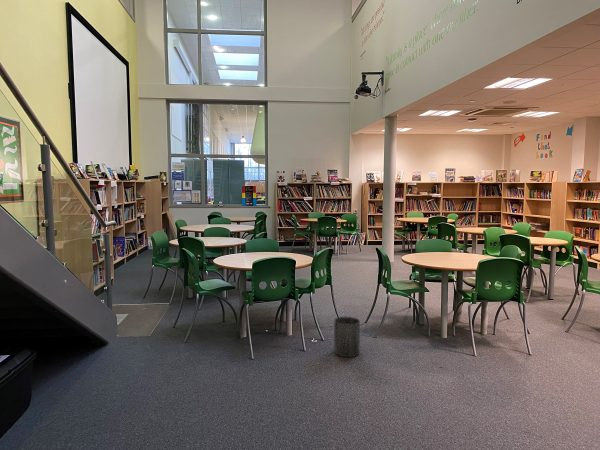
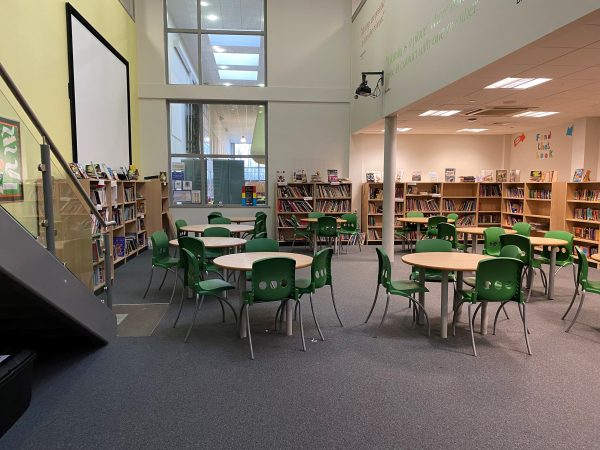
- trash can (346, 336)
